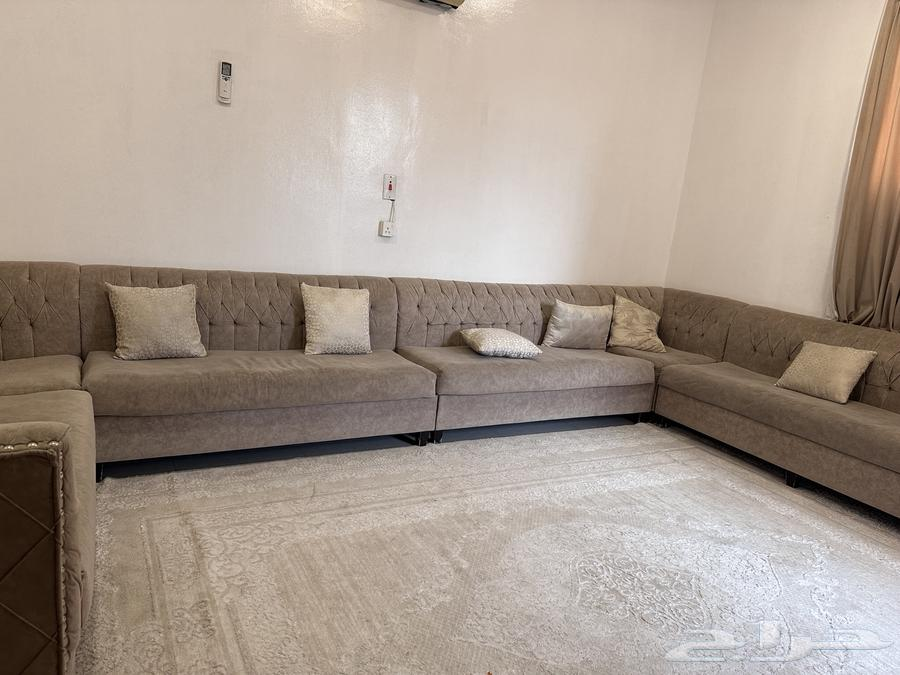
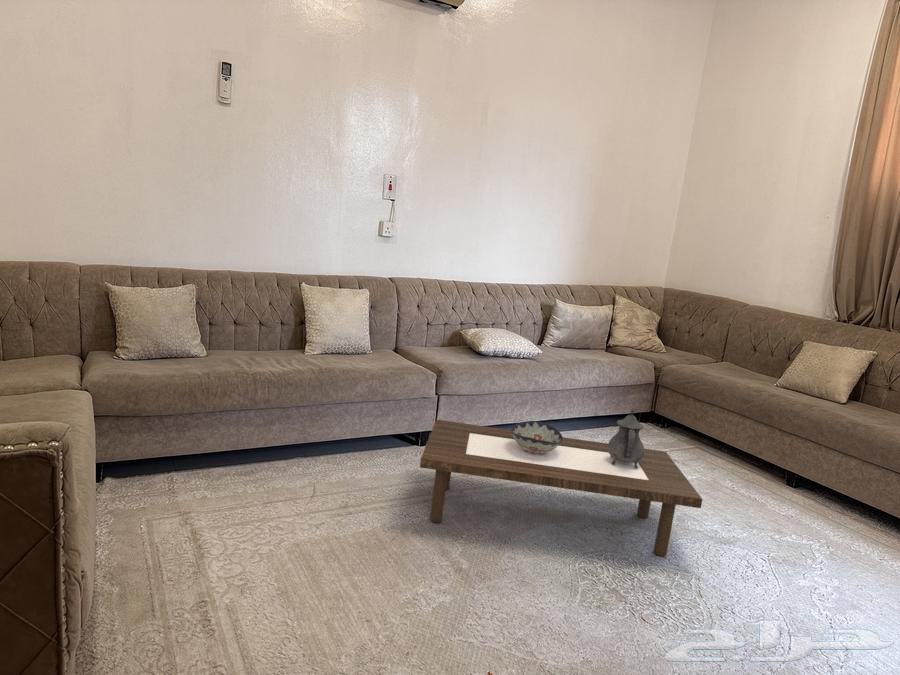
+ coffee table (549, 485)
+ teapot (628, 434)
+ decorative bowl (536, 439)
